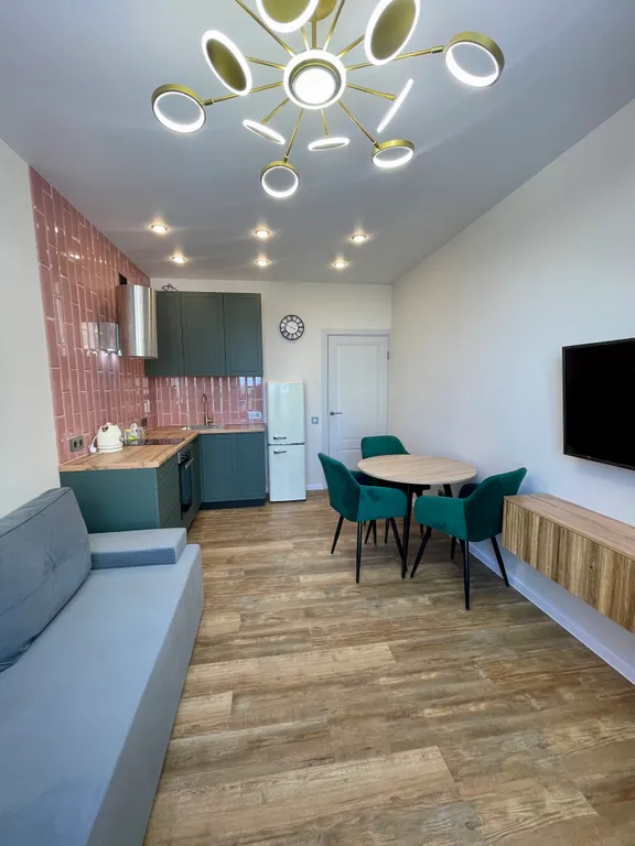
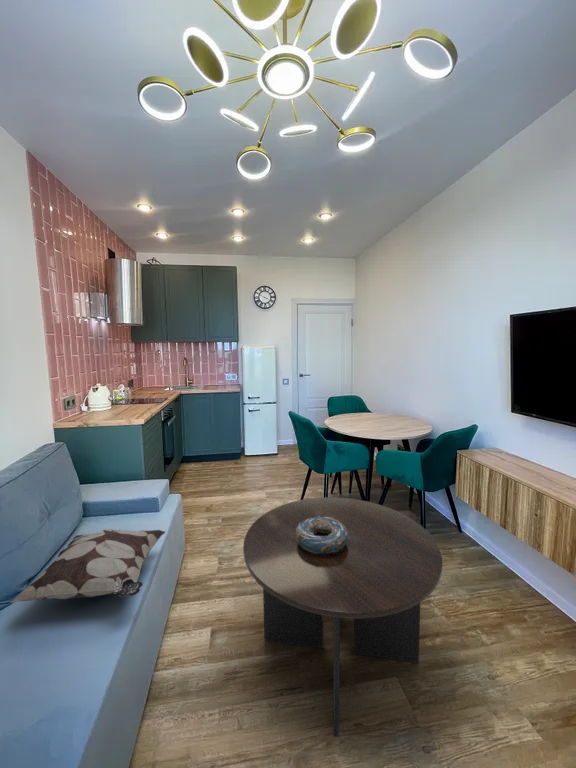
+ decorative bowl (323, 532)
+ coffee table (338, 595)
+ decorative pillow (101, 561)
